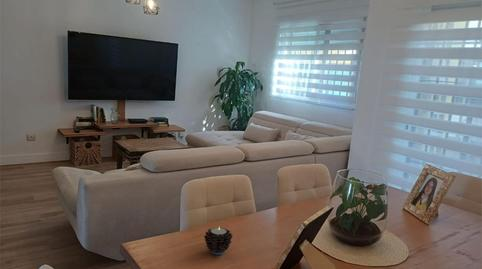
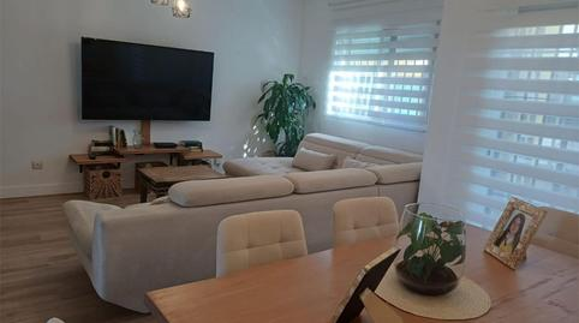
- candle (218, 238)
